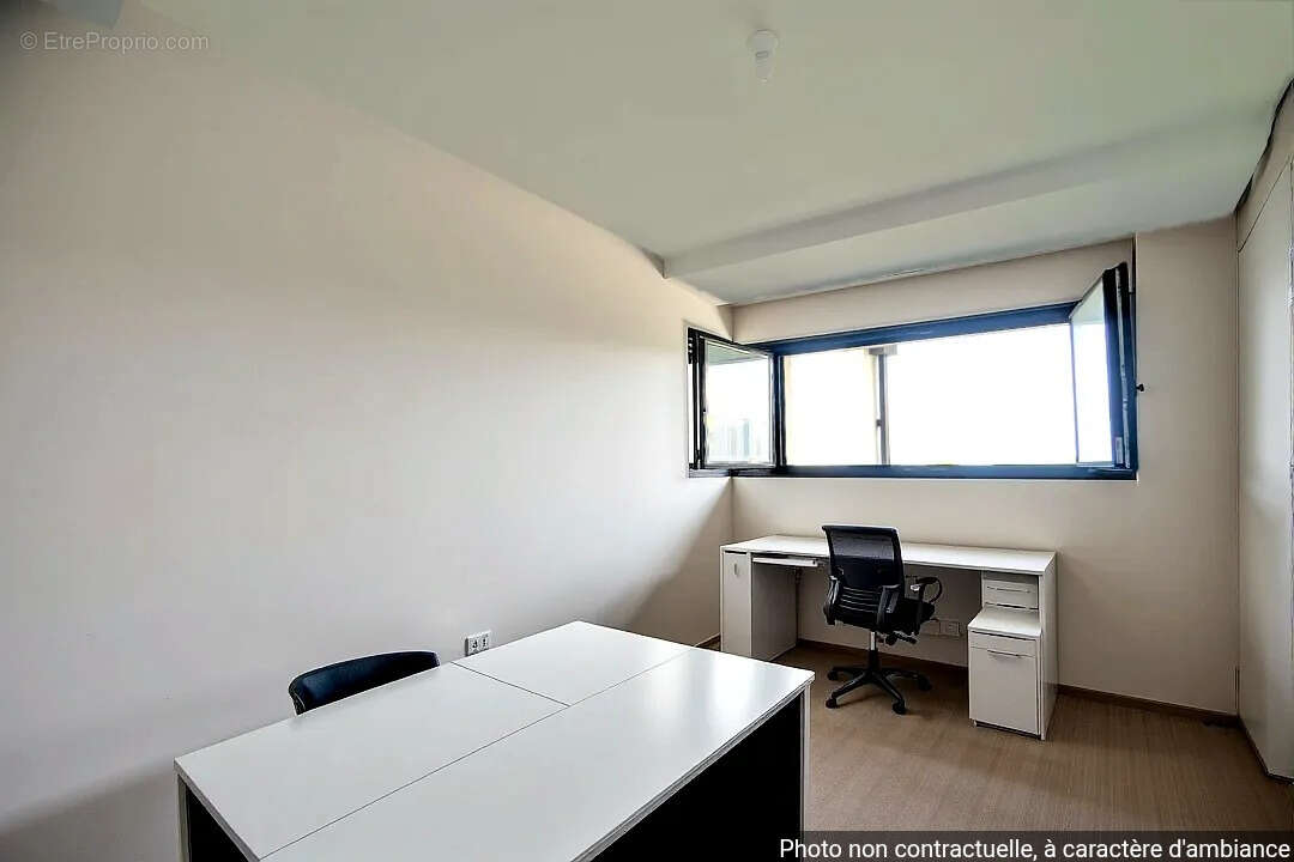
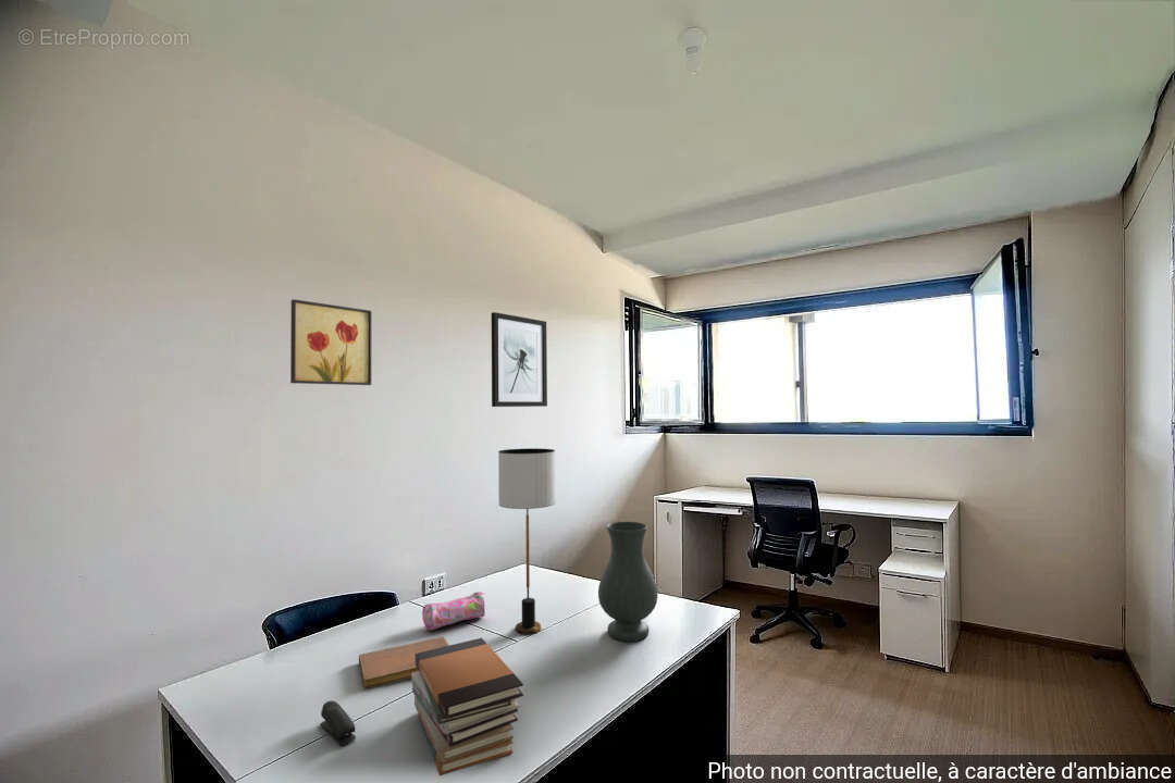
+ wall art (332, 345)
+ pencil case (455, 609)
+ table lamp (527, 538)
+ book stack (463, 698)
+ notebook (407, 659)
+ stapler (337, 721)
+ wall art (520, 361)
+ vase (627, 579)
